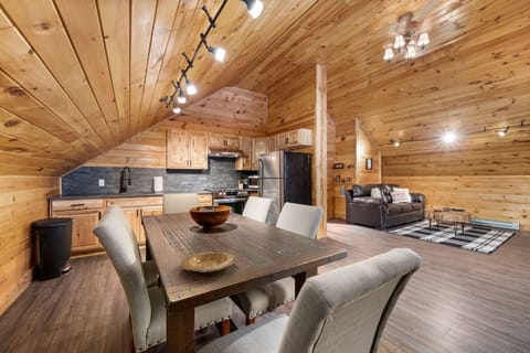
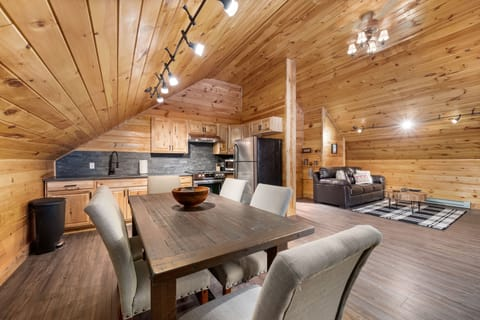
- plate (208, 264)
